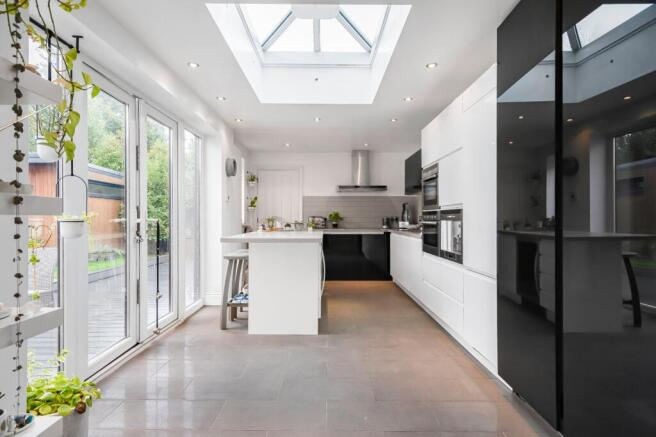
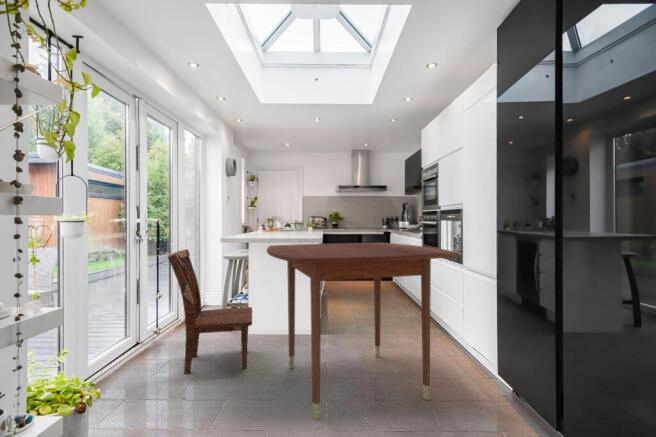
+ dining table (374, 314)
+ dining chair (213, 309)
